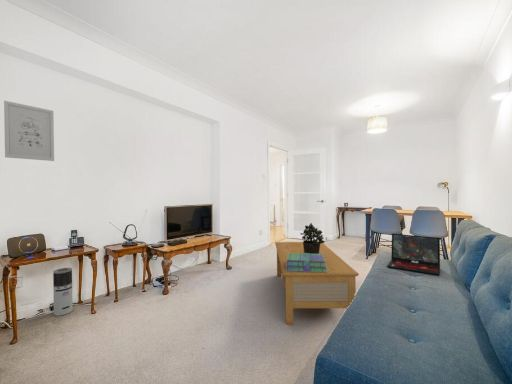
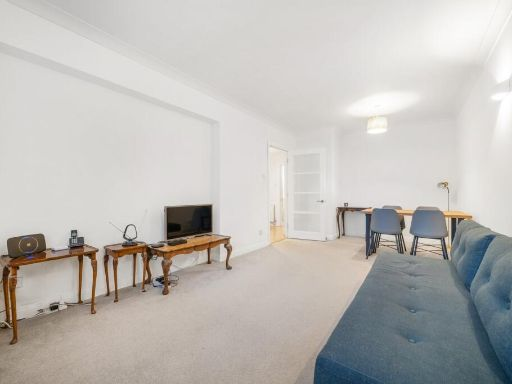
- stack of books (305, 261)
- potted plant (311, 239)
- coffee table (307, 274)
- laptop (413, 252)
- air purifier (63, 291)
- wall art (30, 132)
